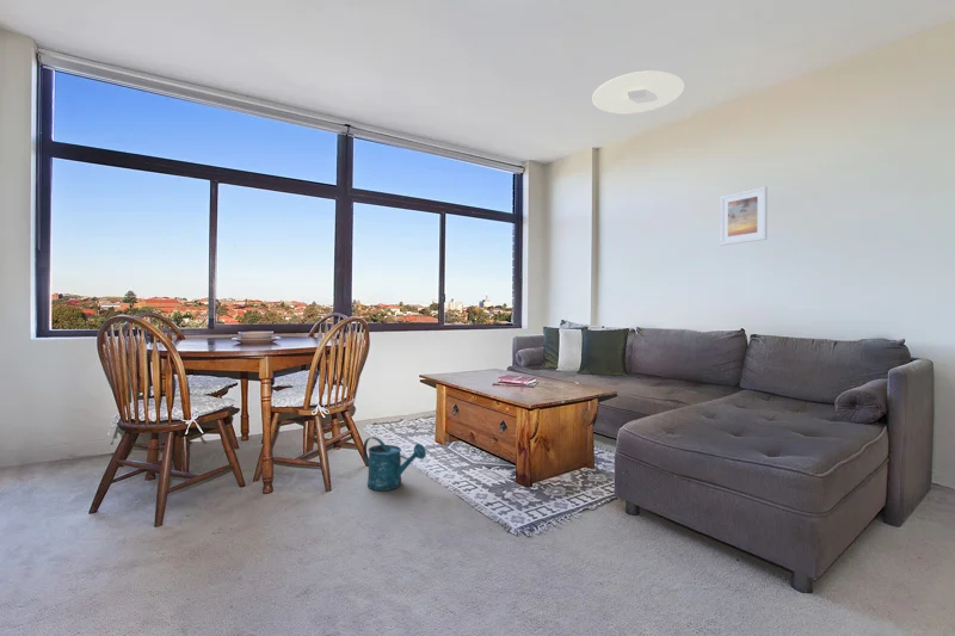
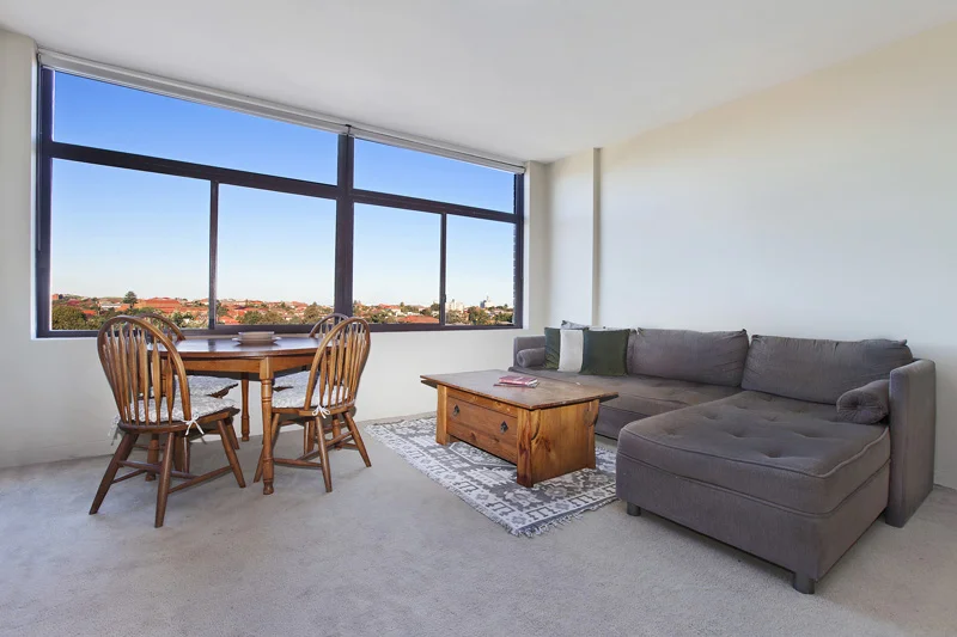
- watering can (393, 463)
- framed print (743, 216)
- ceiling light (636, 89)
